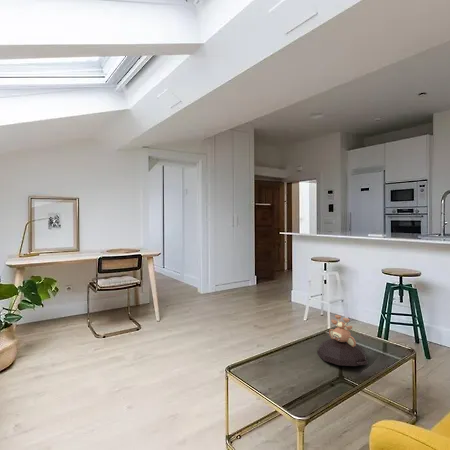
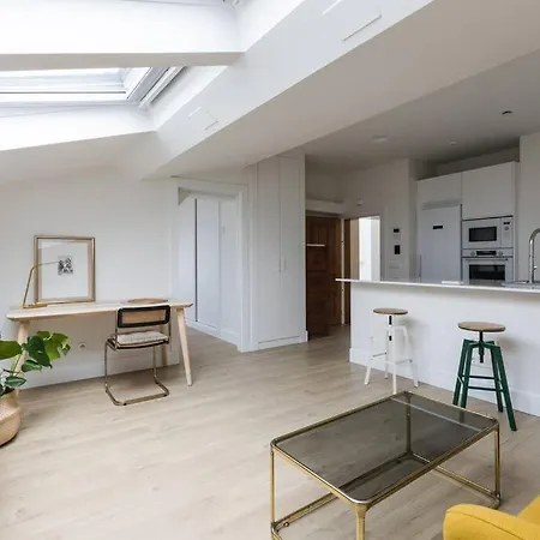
- decorative bowl (341, 336)
